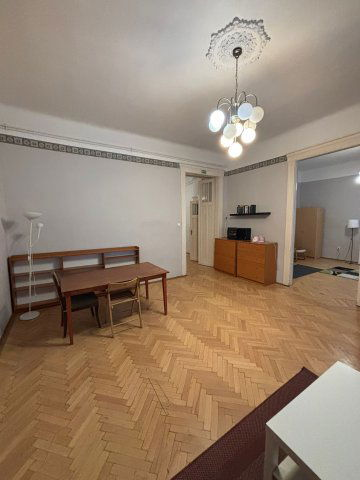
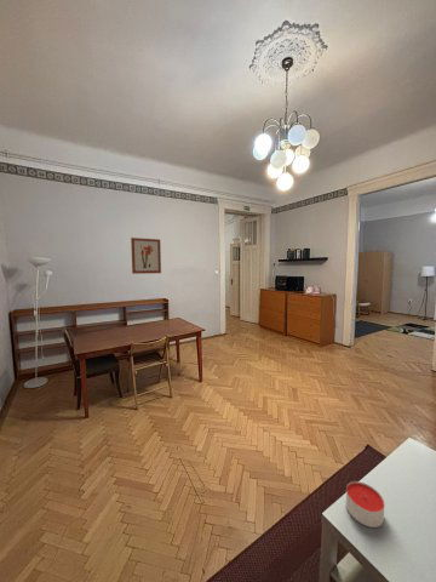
+ candle (363, 502)
+ wall art (147, 256)
